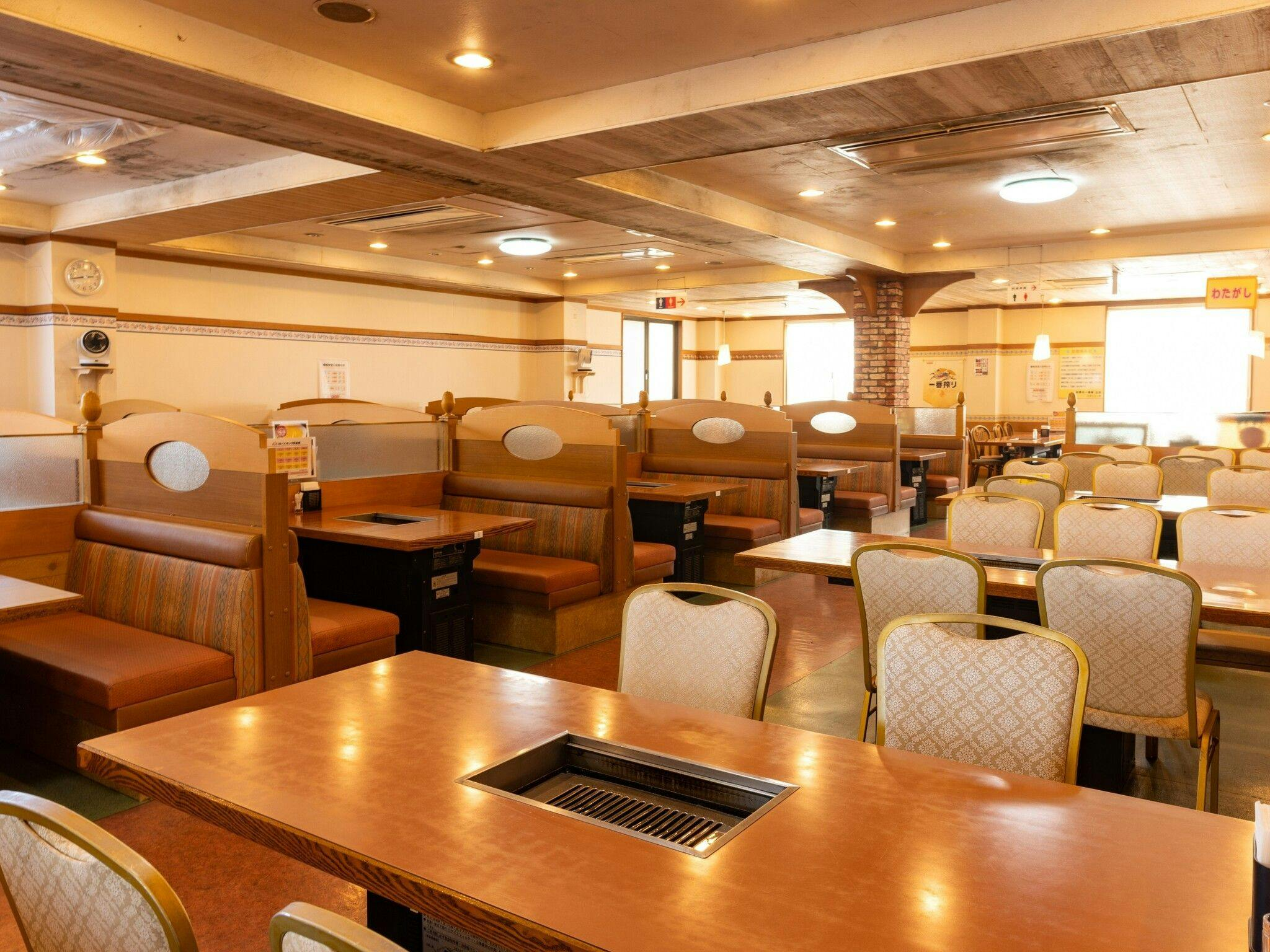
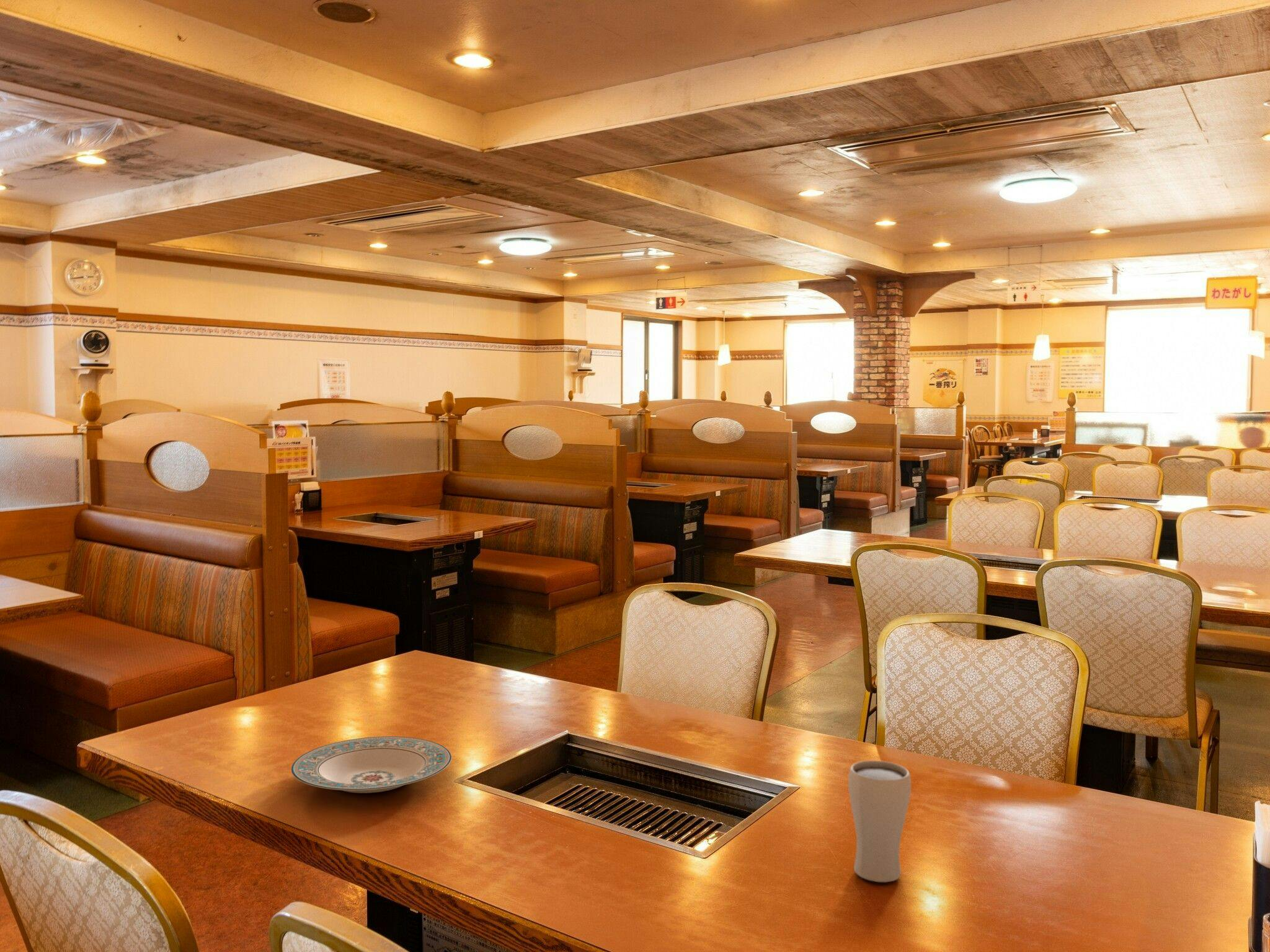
+ plate (373, 770)
+ drinking glass (878, 822)
